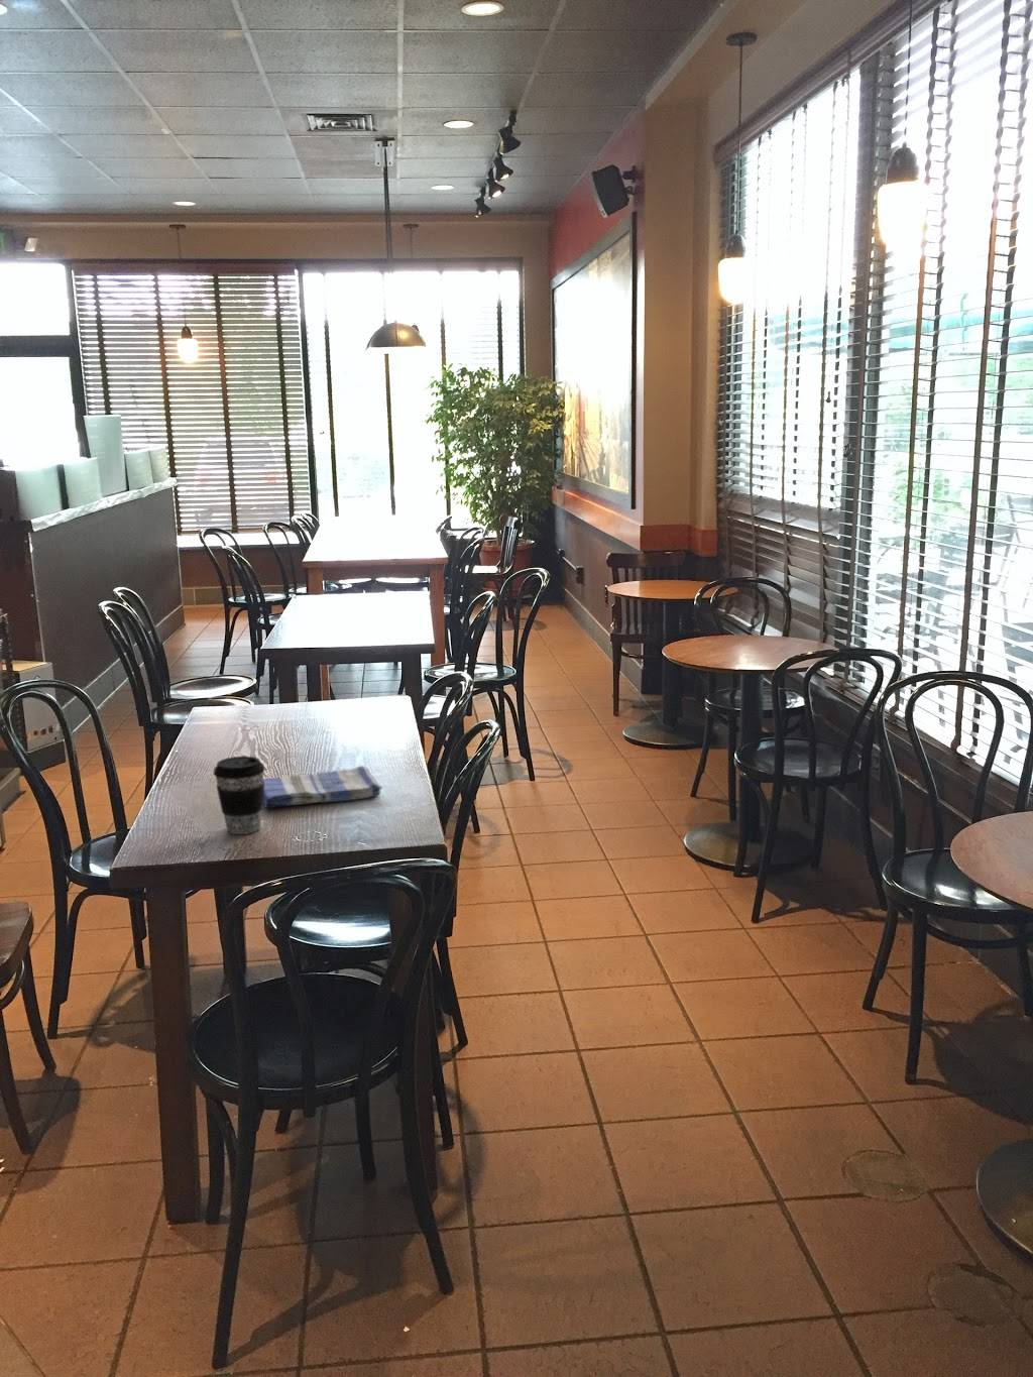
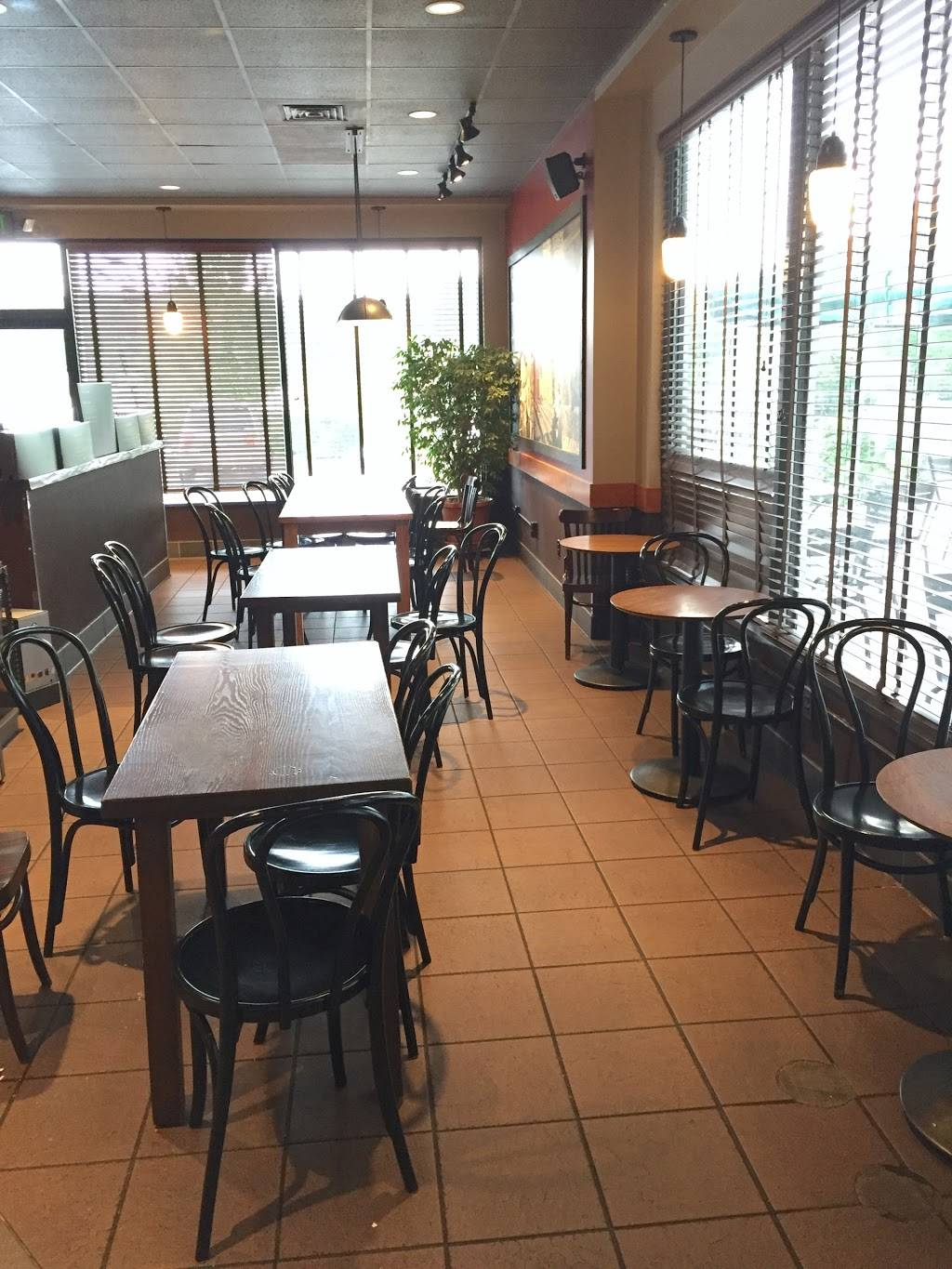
- dish towel (319, 785)
- coffee cup (240, 795)
